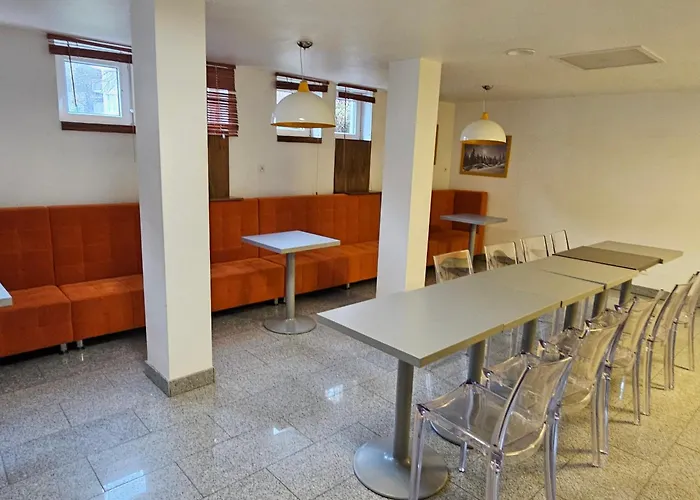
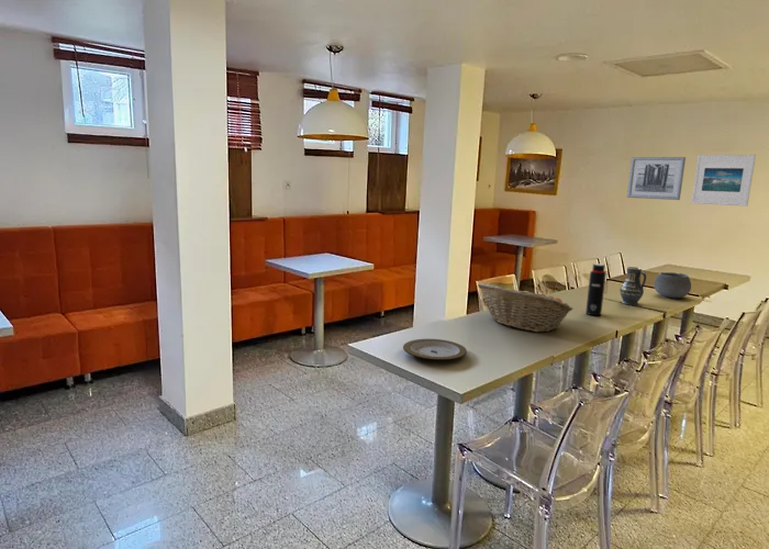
+ bowl (672, 284)
+ wall art (655, 178)
+ fruit basket (523, 303)
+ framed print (722, 179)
+ plate (434, 350)
+ water bottle (598, 289)
+ vase (632, 285)
